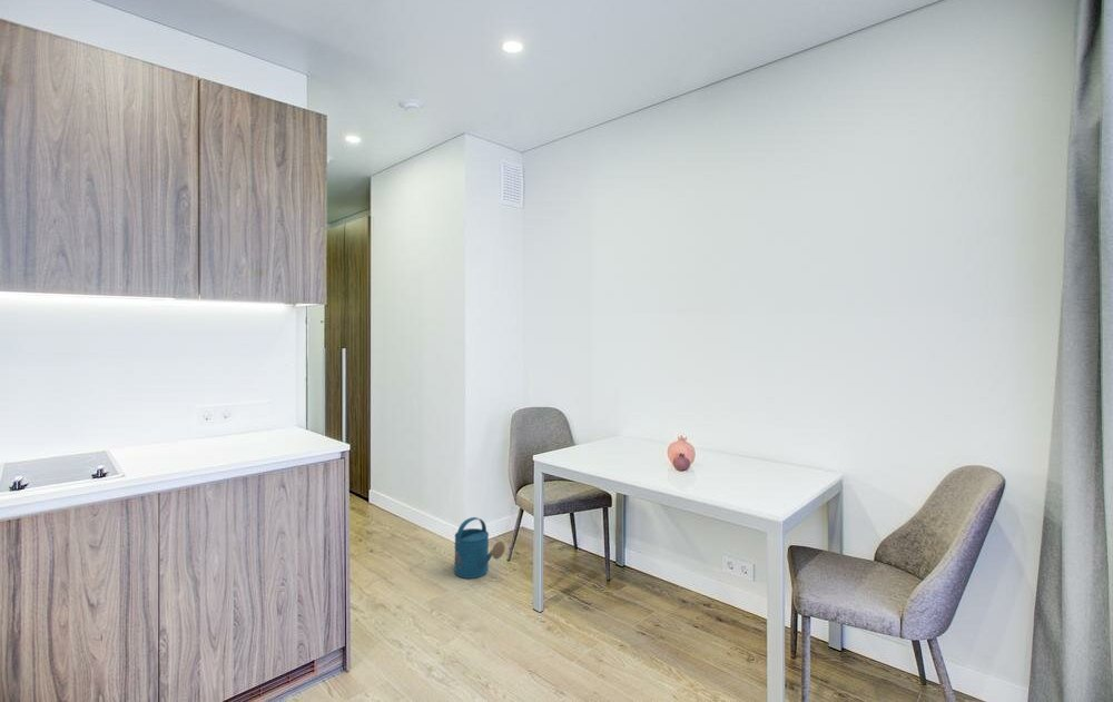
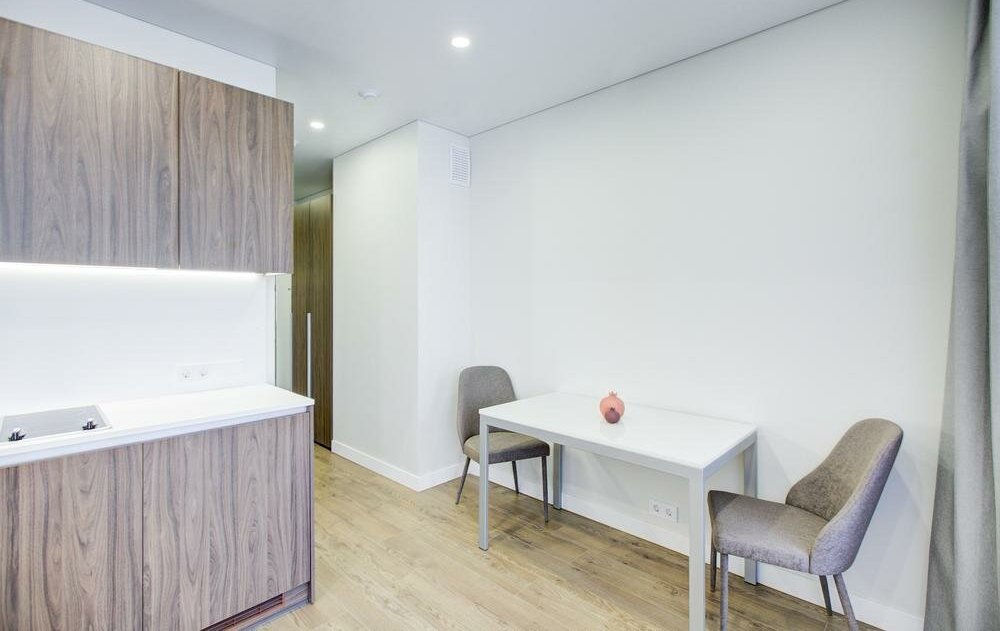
- watering can (479, 547)
